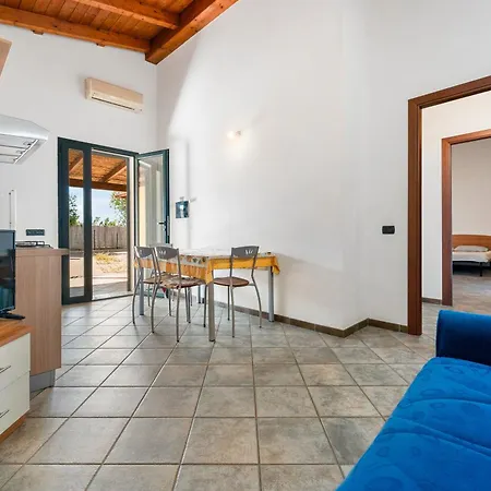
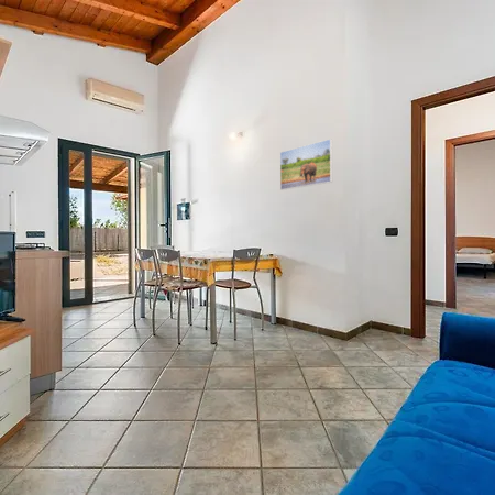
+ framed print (305, 166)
